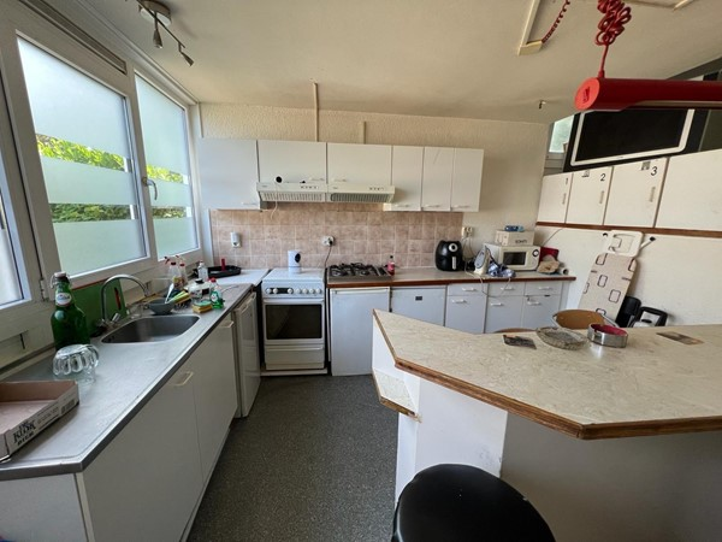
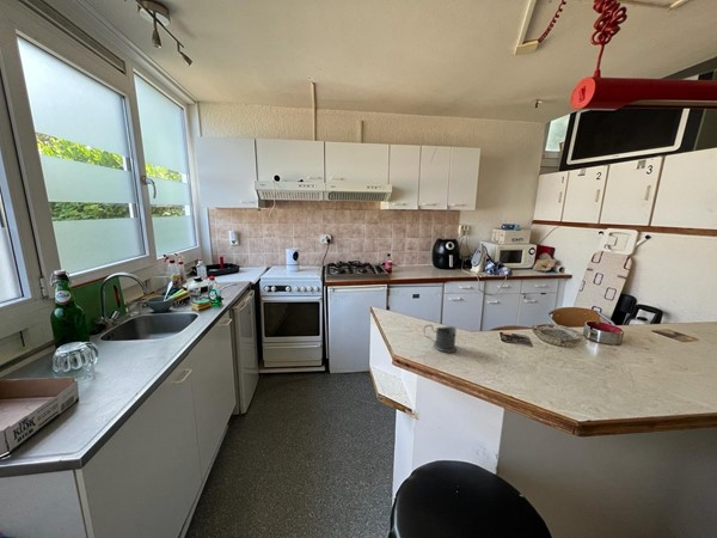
+ mug (440, 336)
